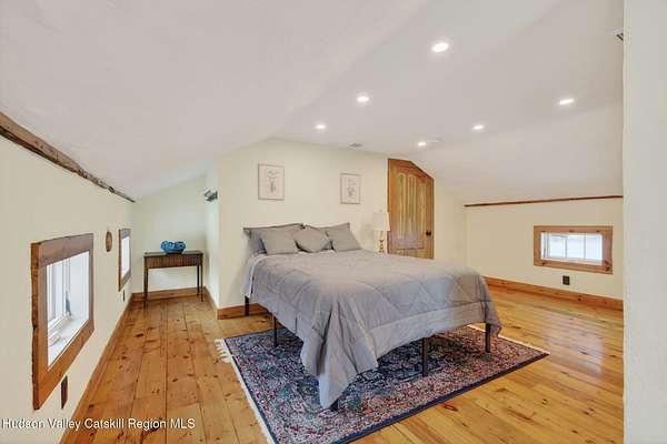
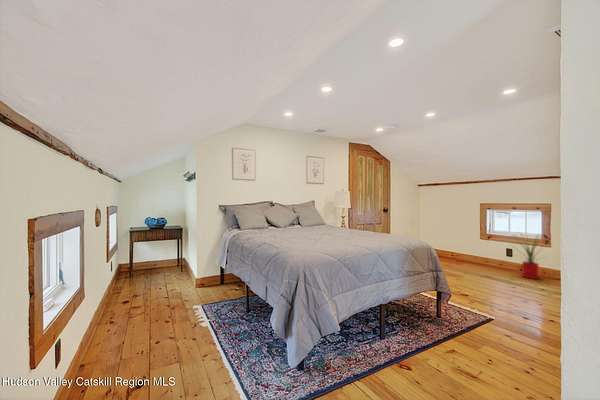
+ house plant (530, 253)
